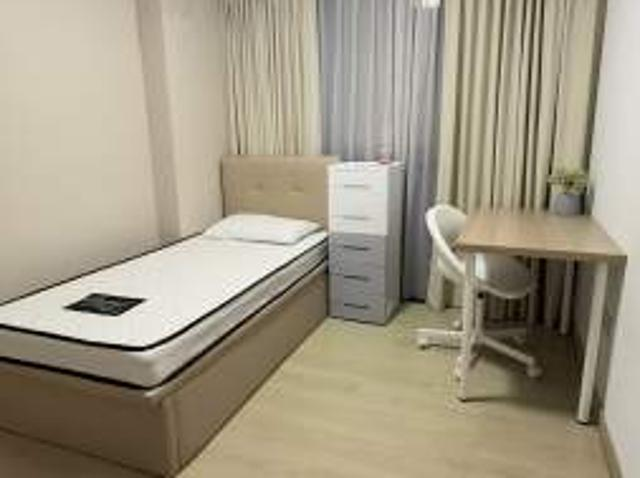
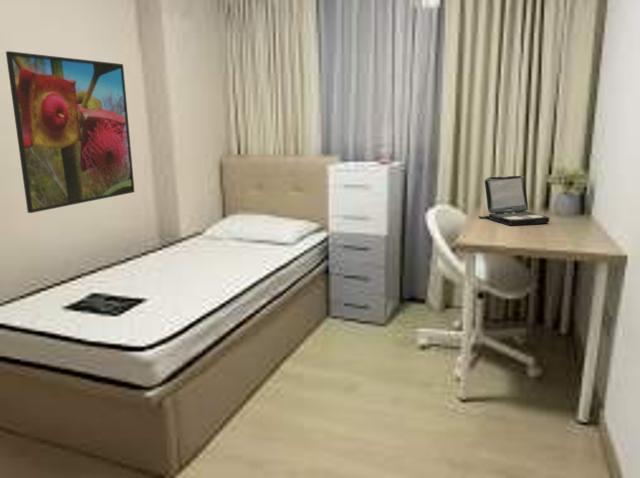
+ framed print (79, 132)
+ laptop (514, 199)
